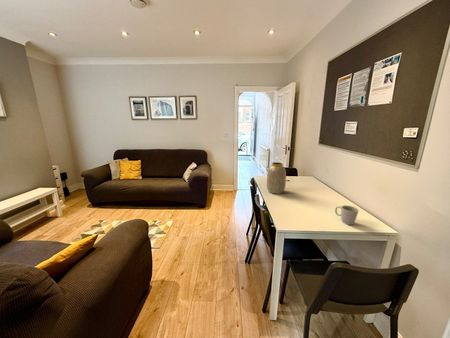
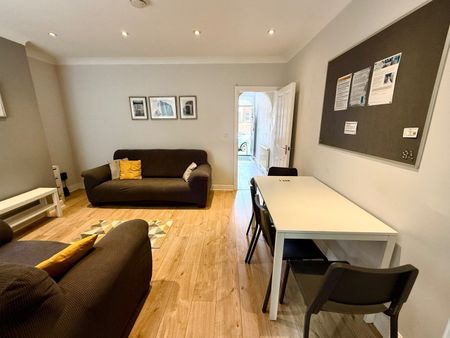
- vase (276, 177)
- mug (345, 214)
